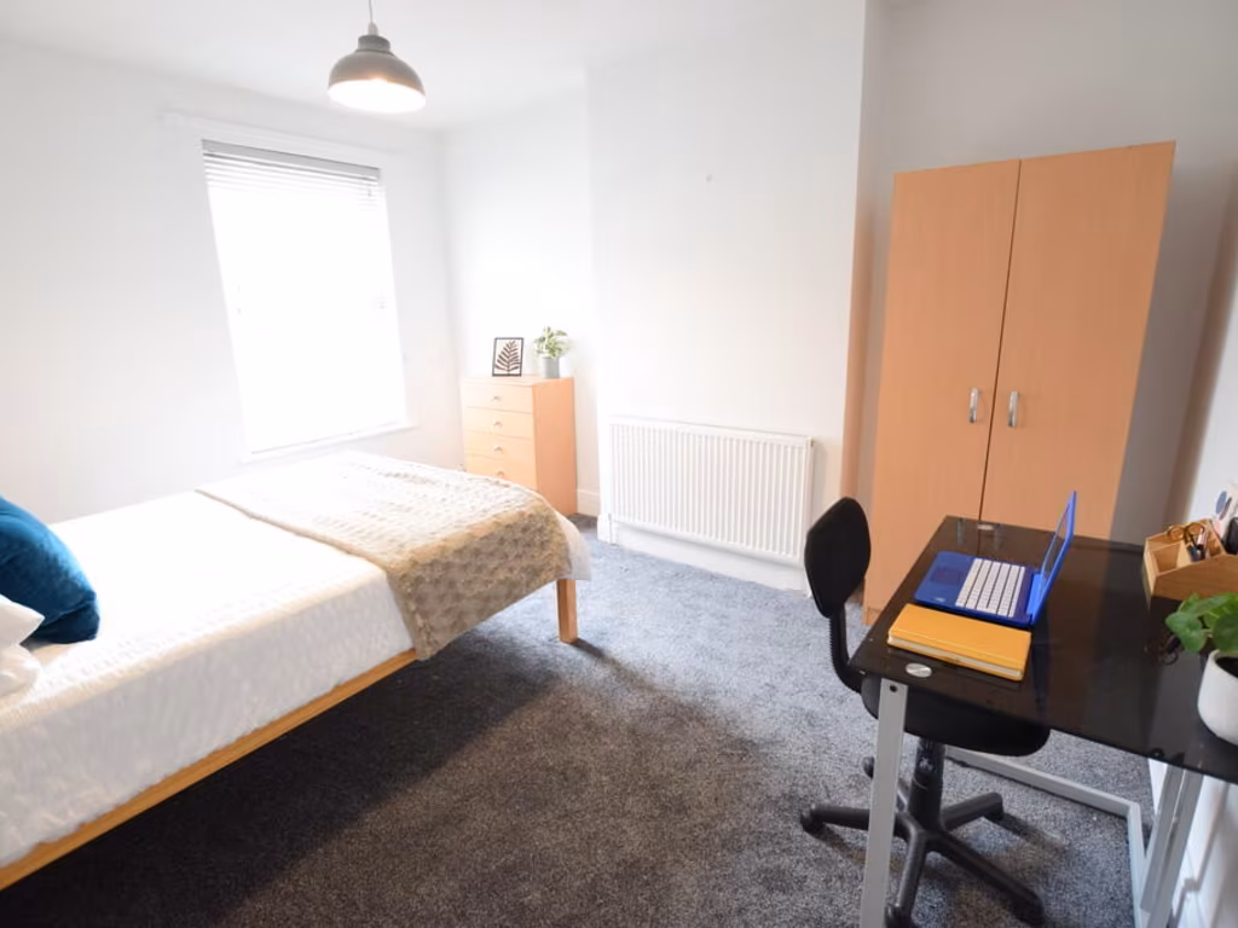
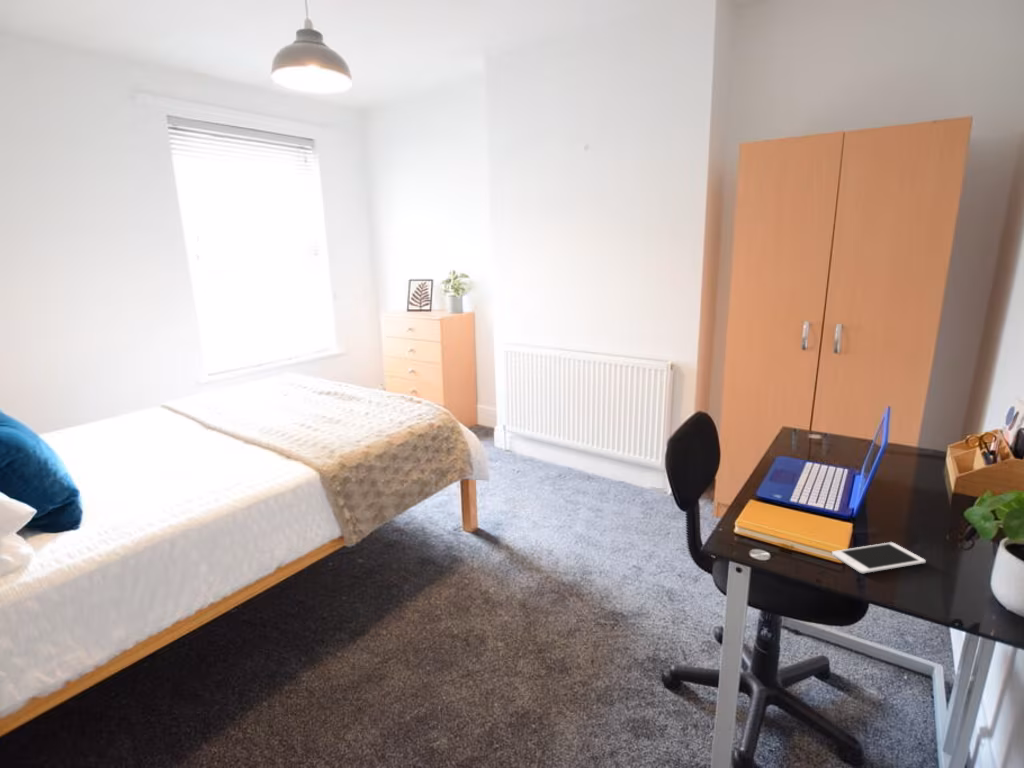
+ cell phone (877, 557)
